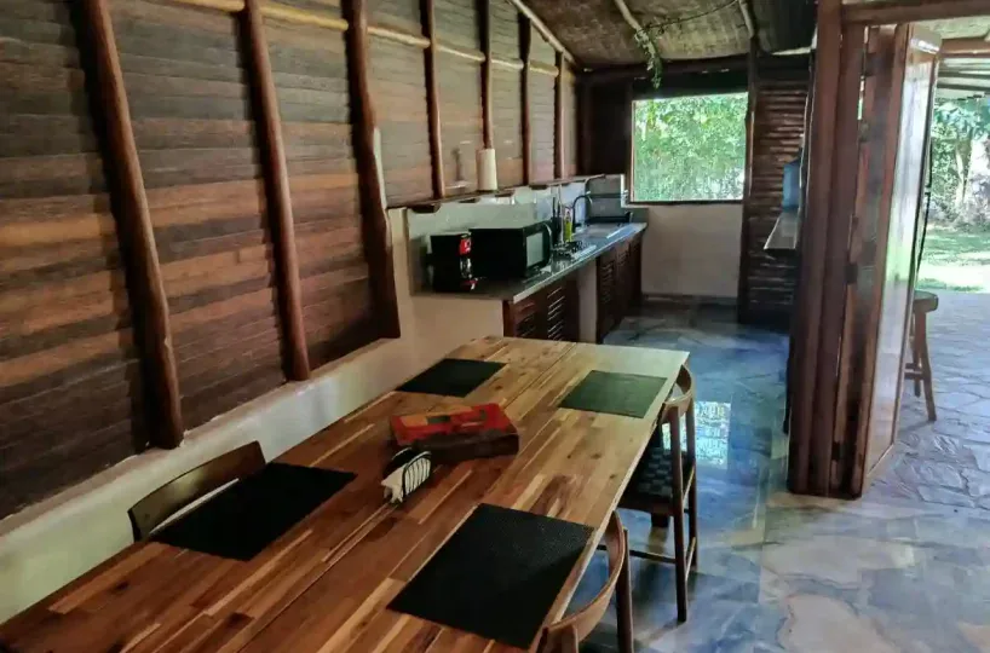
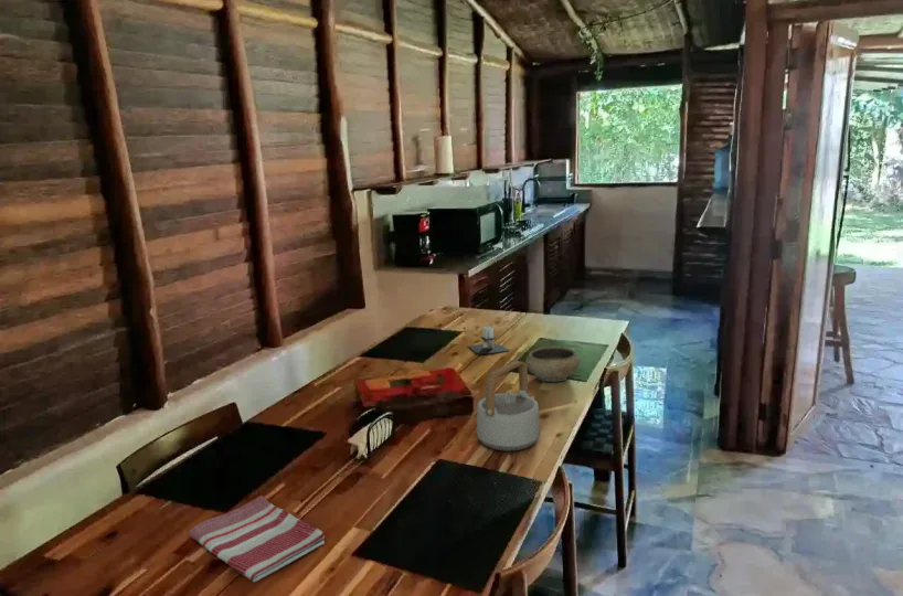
+ ceramic bowl (552, 365)
+ architectural model (488, 338)
+ dish towel (256, 534)
+ teapot (510, 401)
